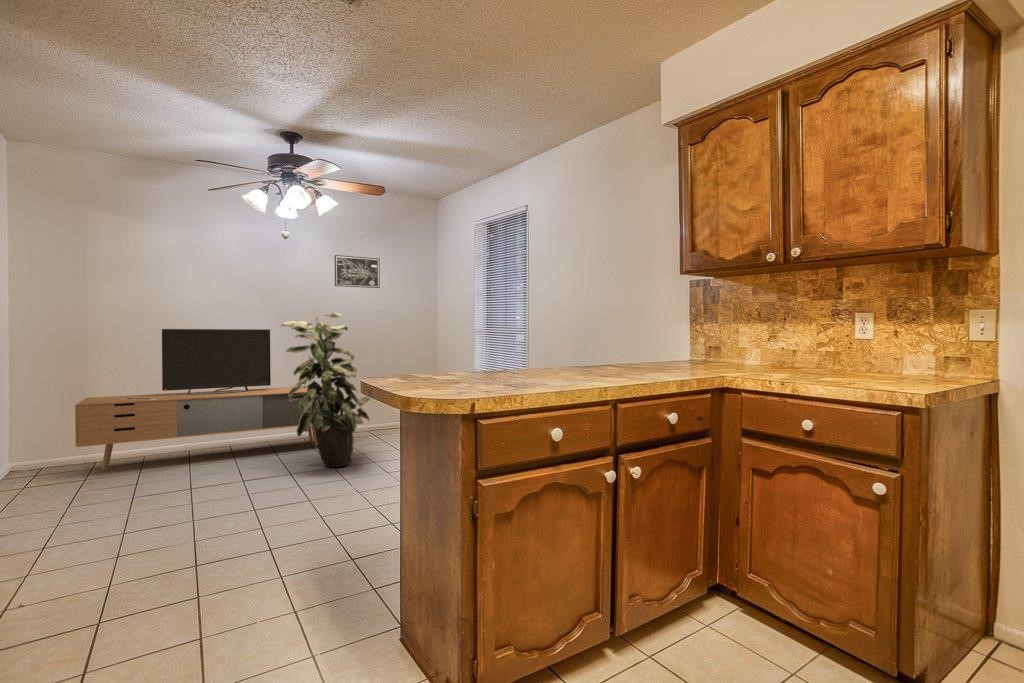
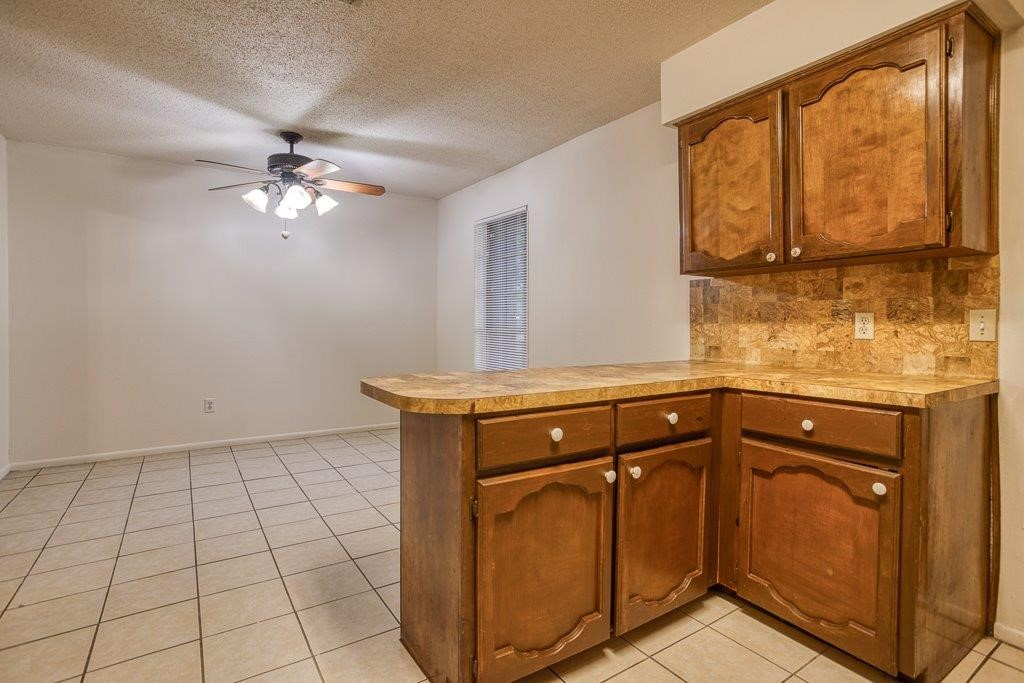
- media console (219, 391)
- wall art (357, 271)
- indoor plant (328, 390)
